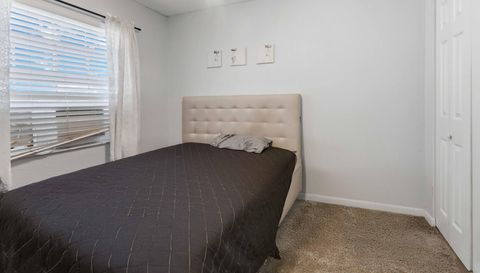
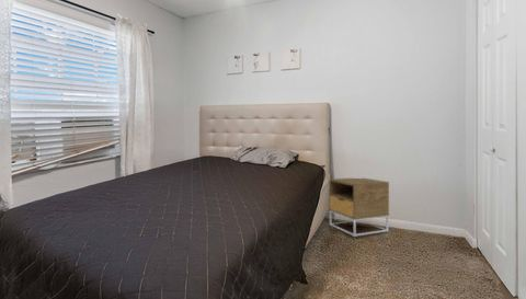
+ nightstand (357, 204)
